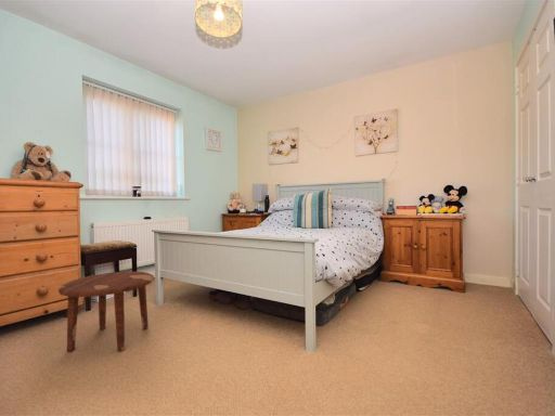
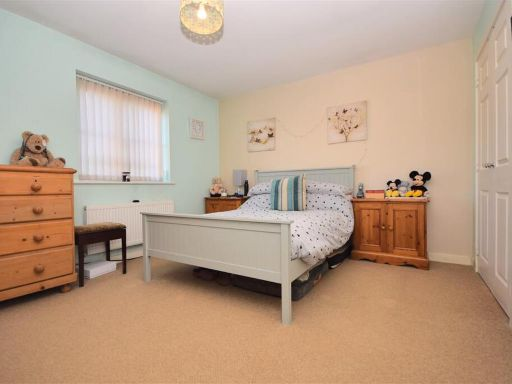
- side table (105, 309)
